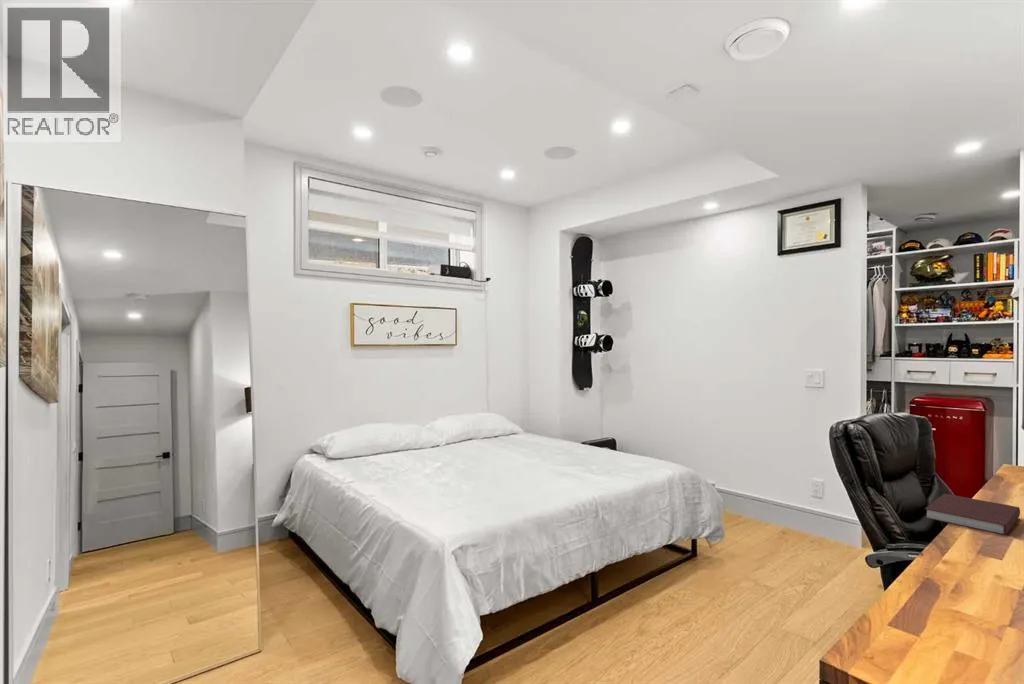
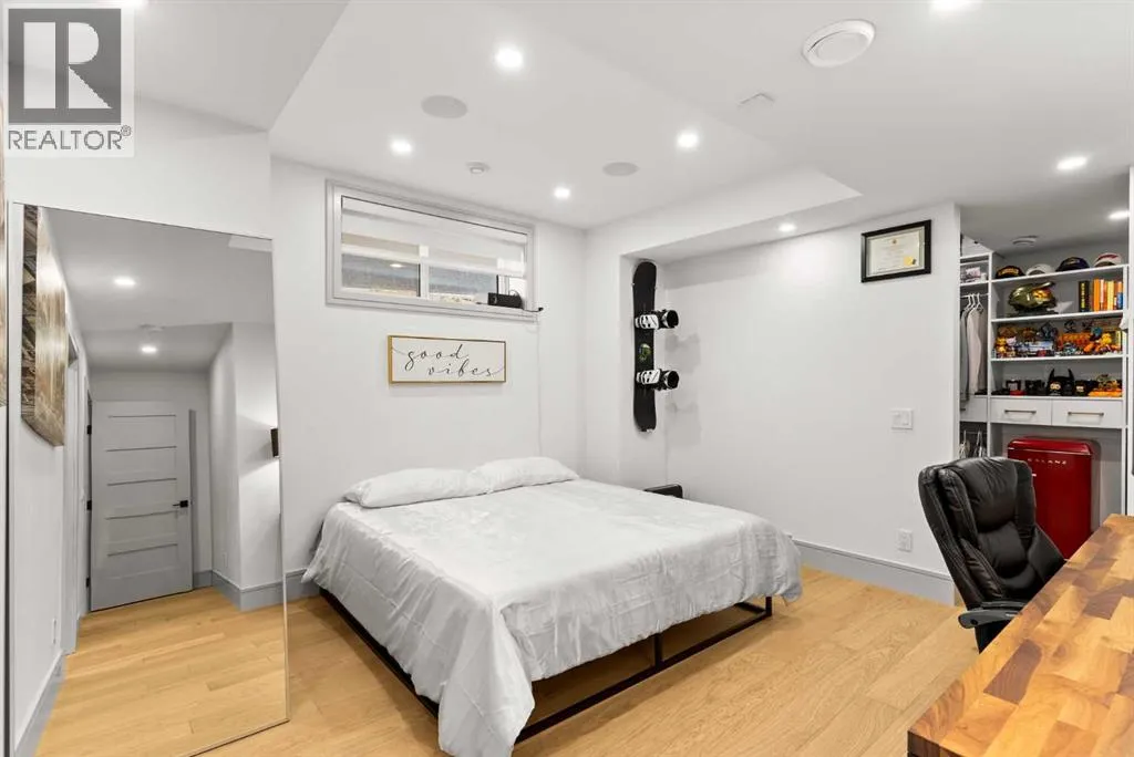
- notebook (972, 512)
